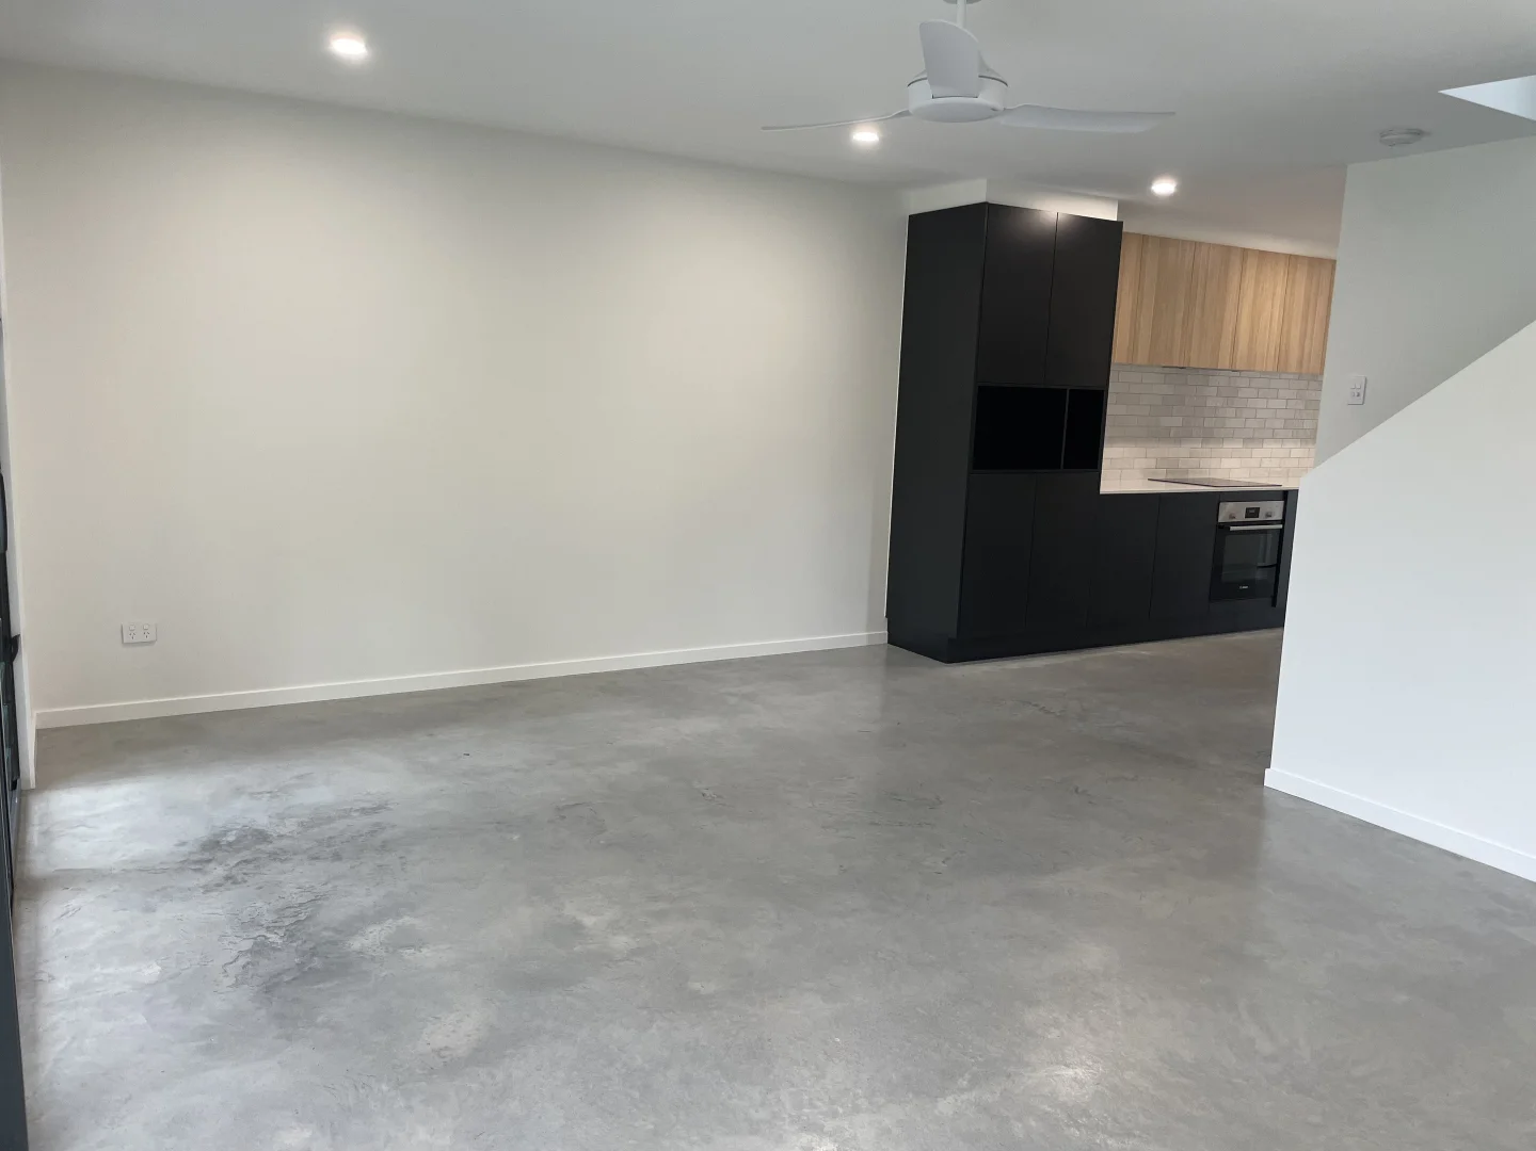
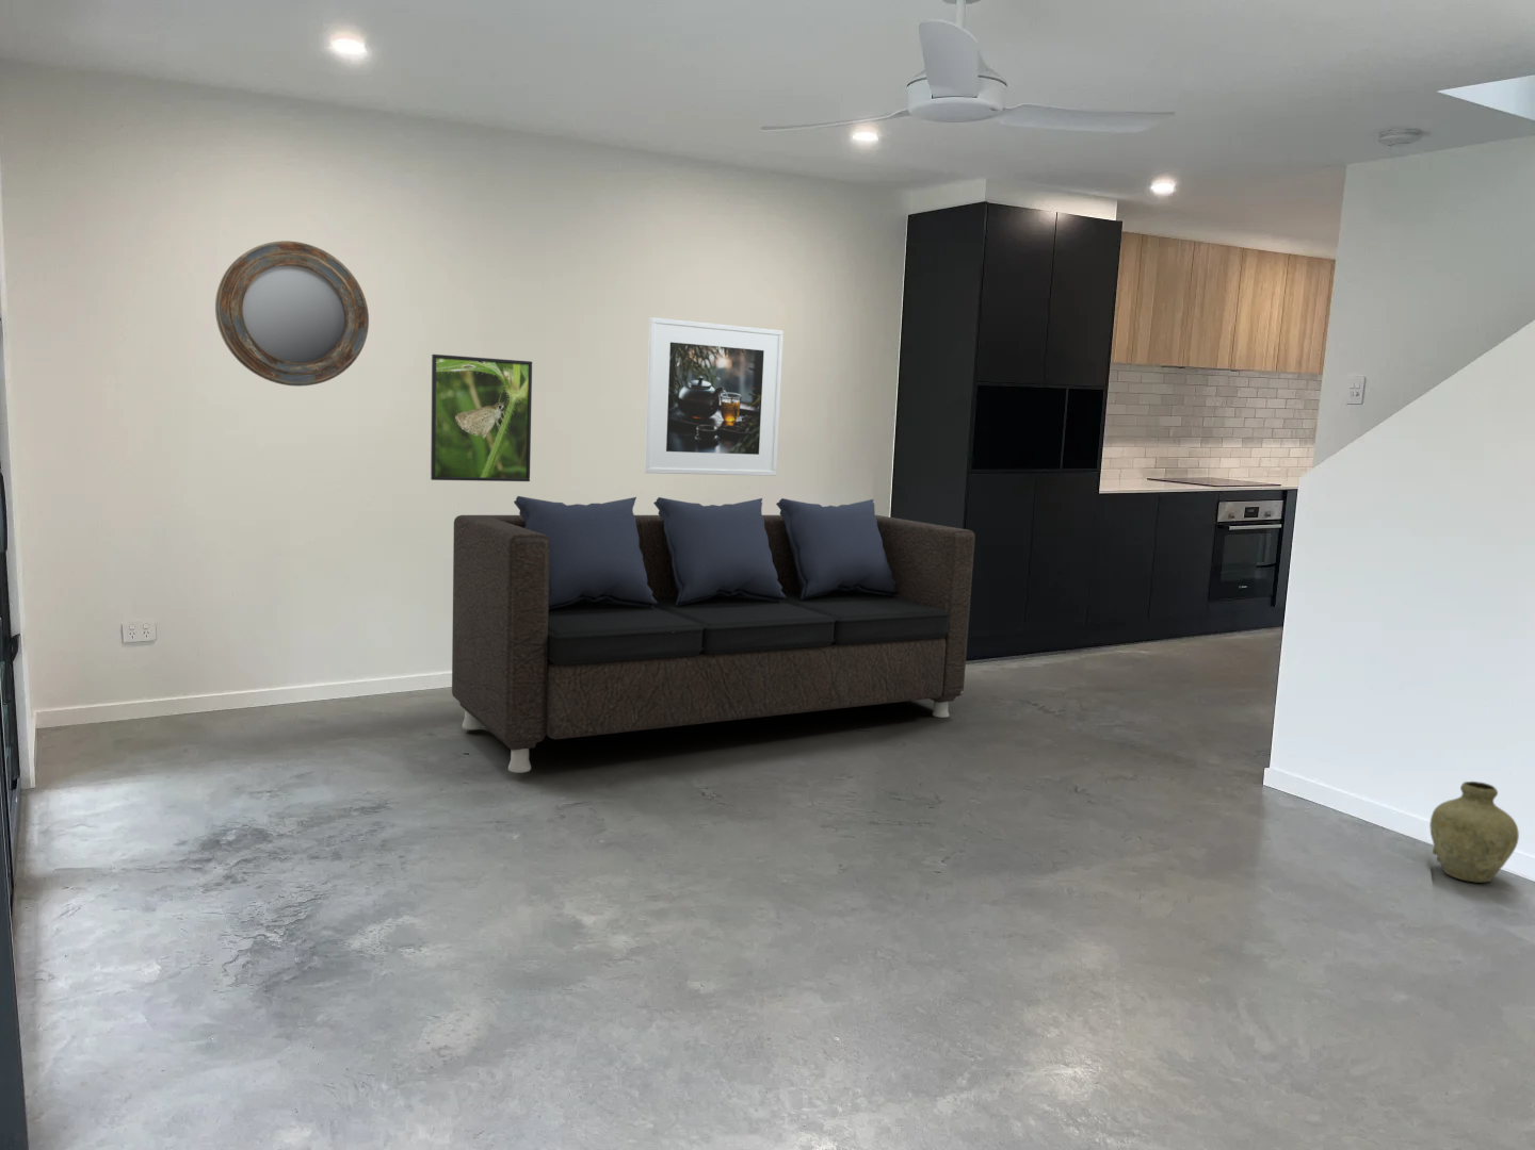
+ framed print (716, 400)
+ sofa (726, 614)
+ home mirror (294, 314)
+ vase (1473, 831)
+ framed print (482, 419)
